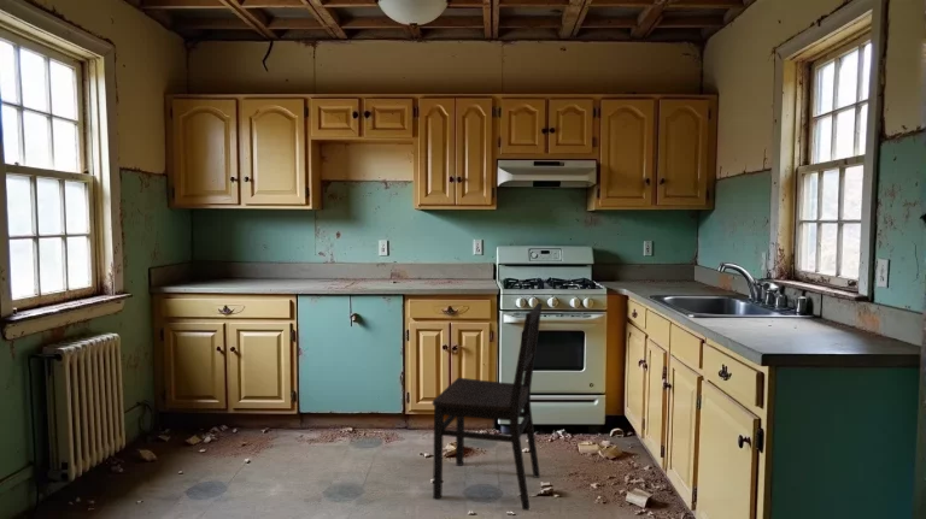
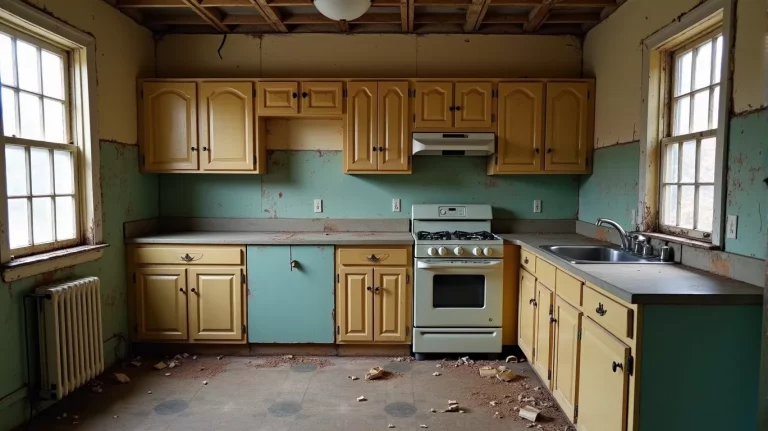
- dining chair (490, 396)
